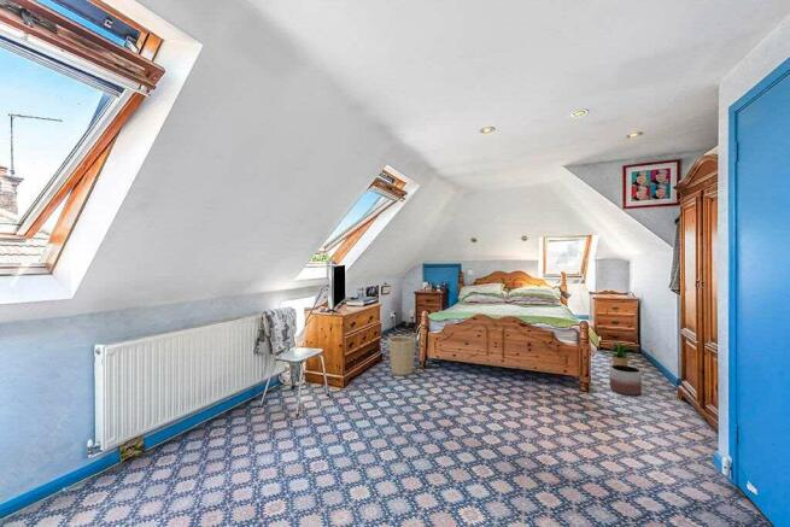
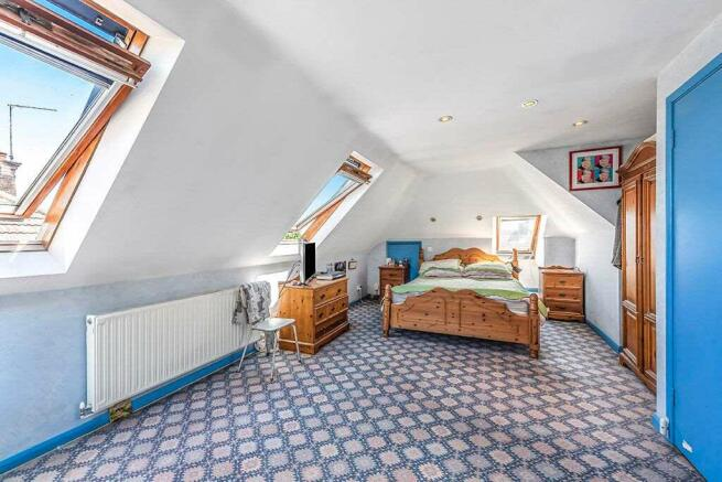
- planter (625, 379)
- potted plant (620, 357)
- basket (402, 352)
